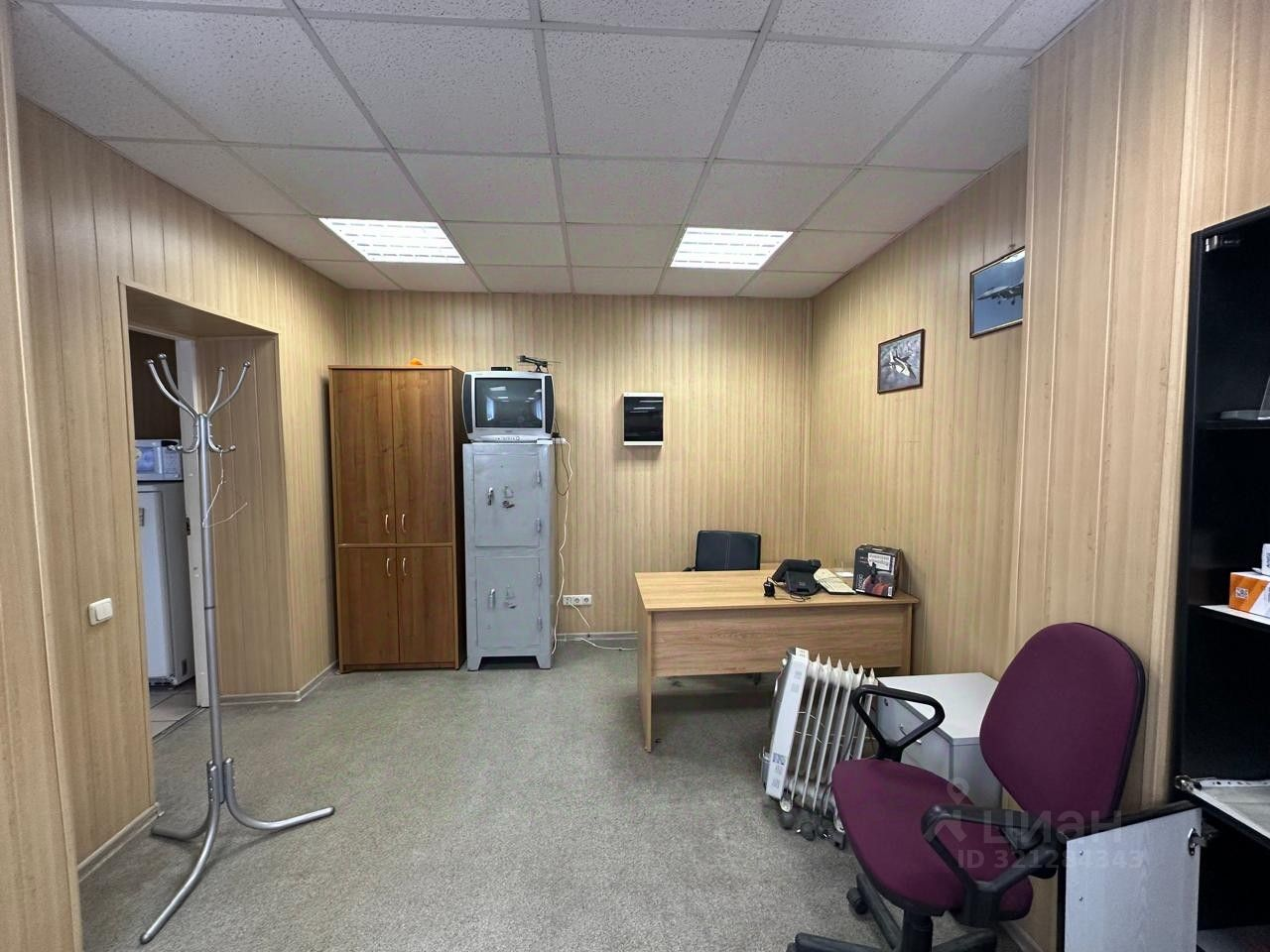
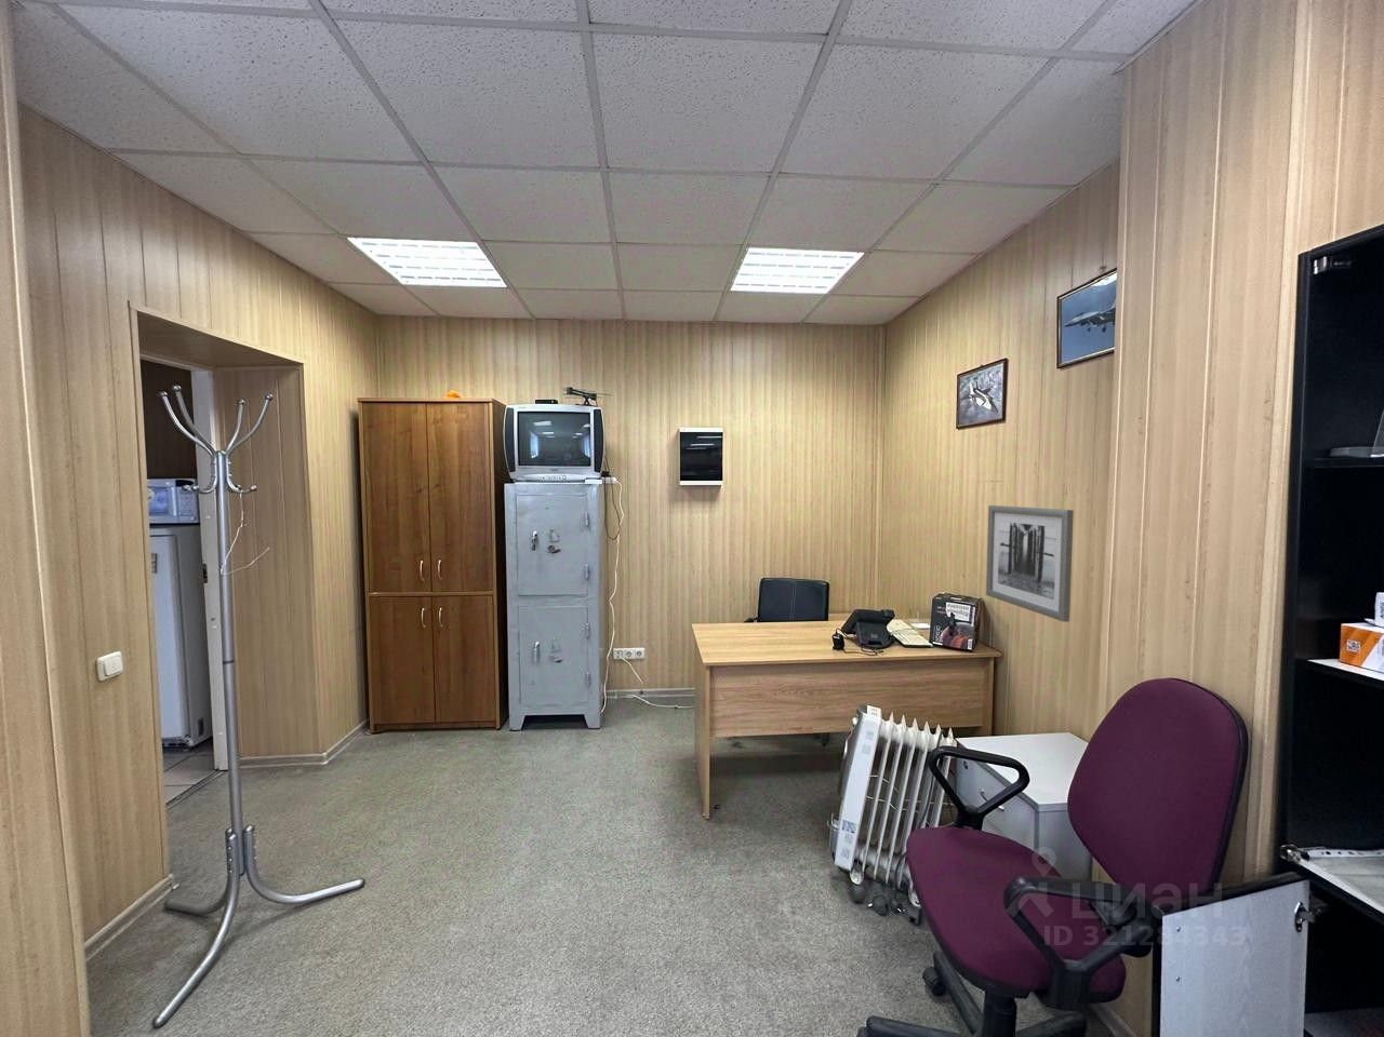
+ wall art (1024, 558)
